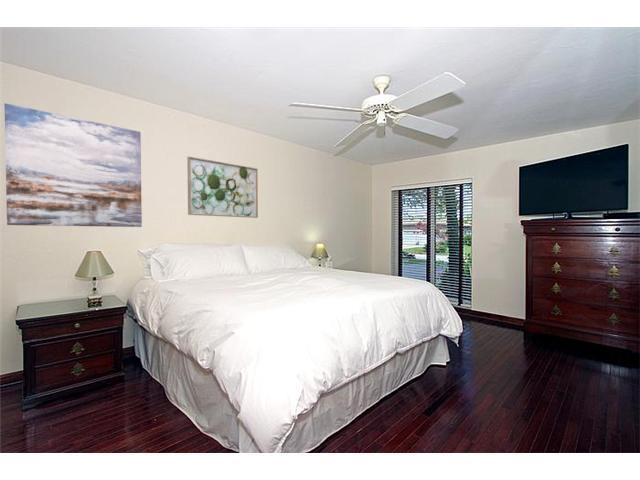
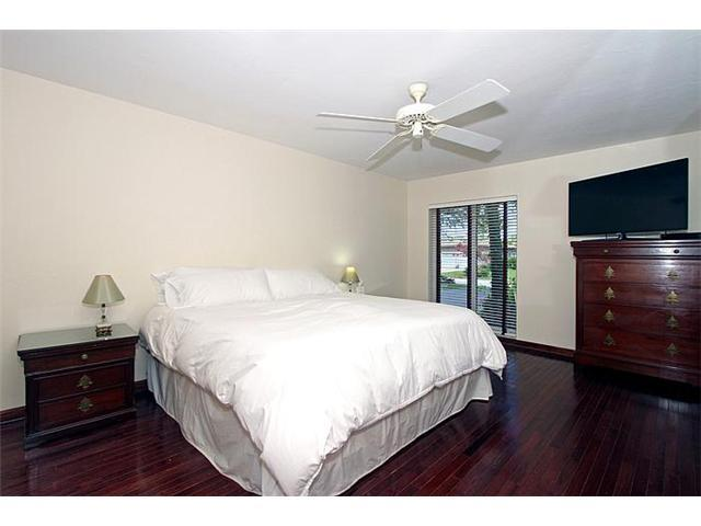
- wall art (81, 173)
- wall art (226, 189)
